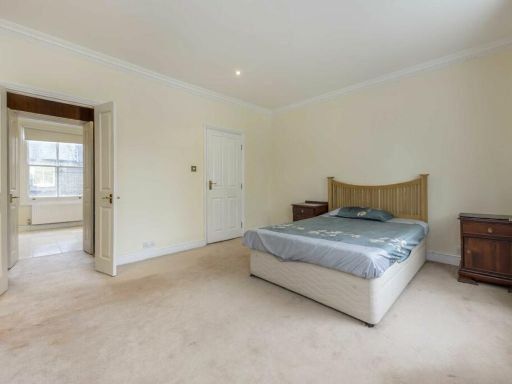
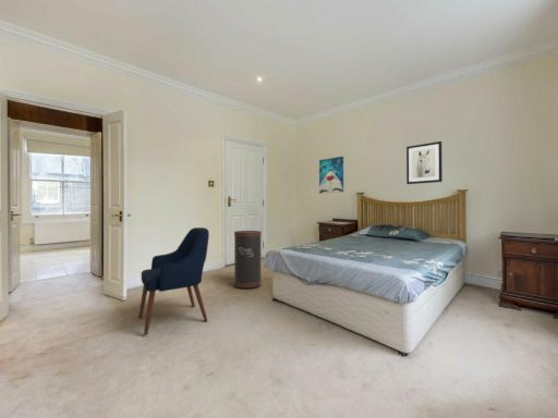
+ trash can (247, 258)
+ wall art (330, 175)
+ chair (175, 273)
+ wall art (423, 163)
